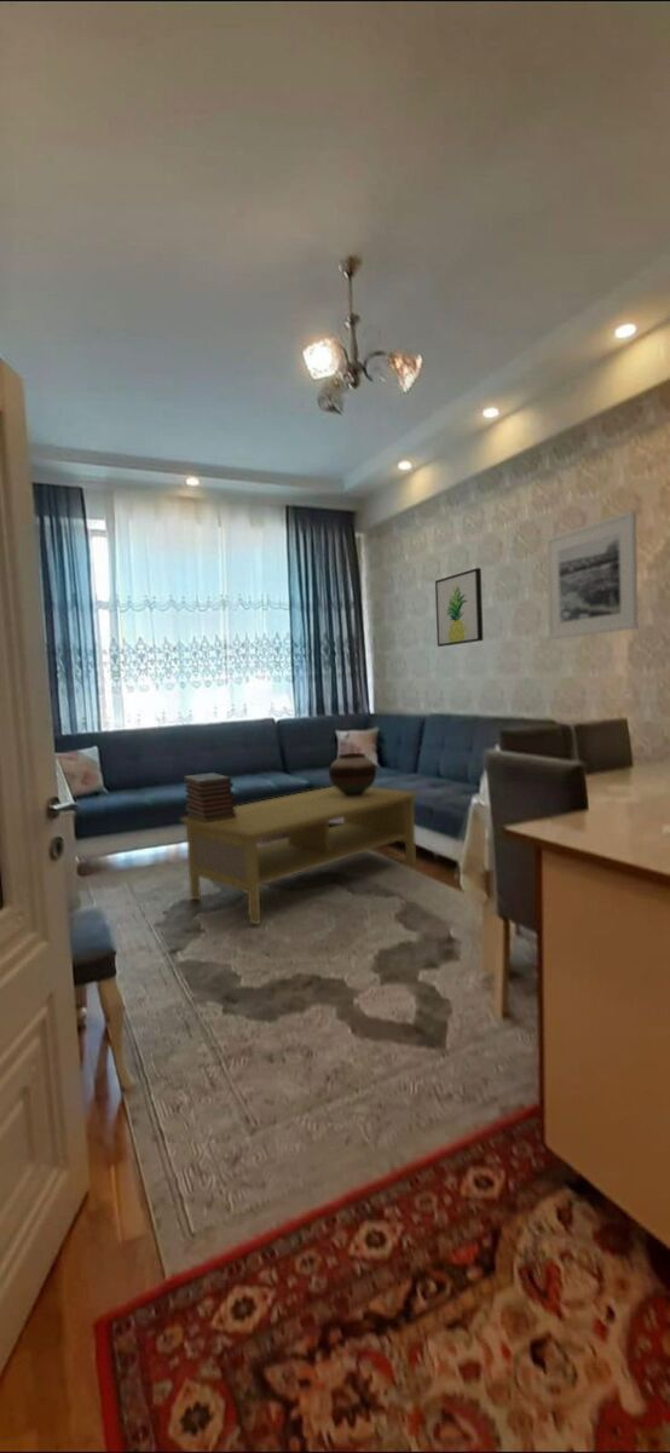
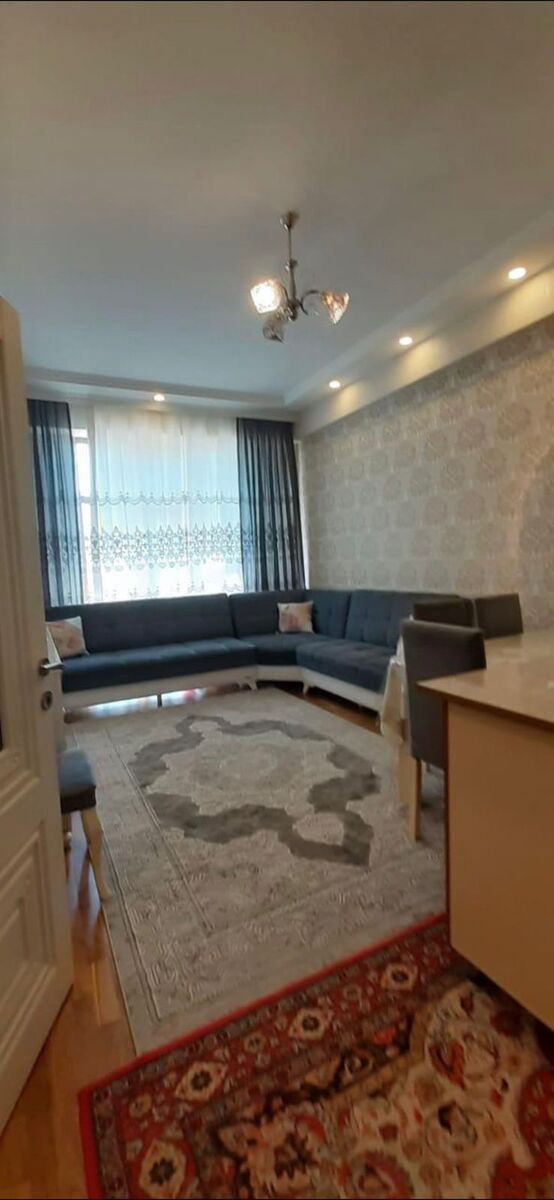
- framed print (588, 580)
- book stack (208, 796)
- wall art (457, 609)
- coffee table (307, 842)
- vase (352, 774)
